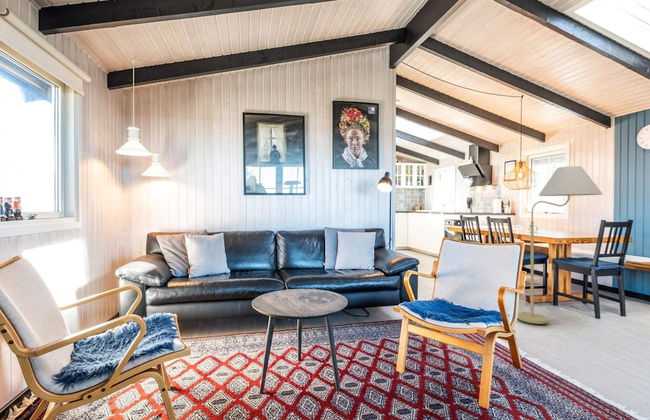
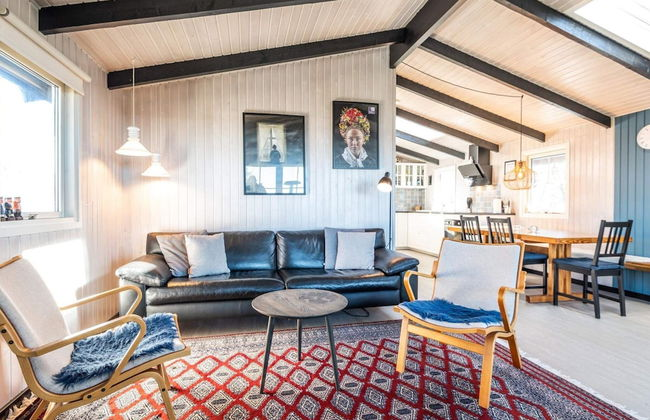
- floor lamp (533, 243)
